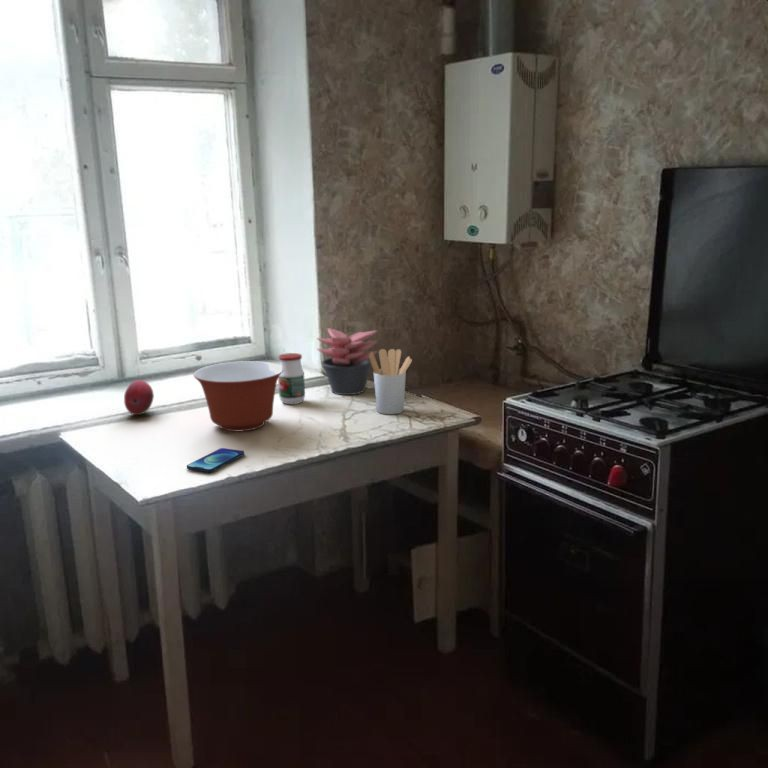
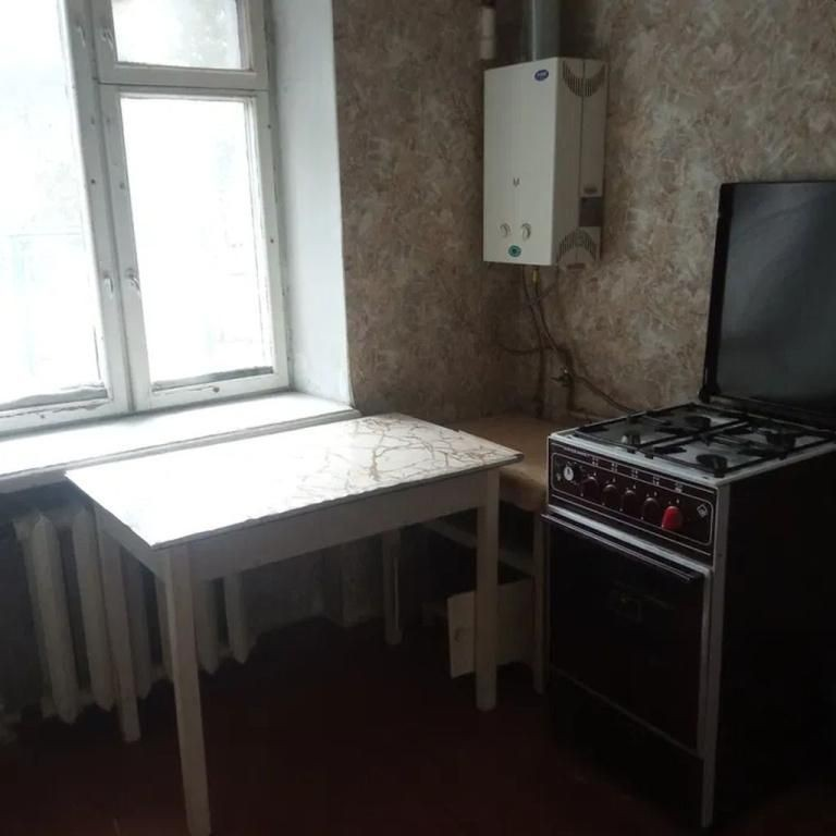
- succulent plant (347, 361)
- jar (291, 378)
- utensil holder (389, 379)
- fruit (139, 397)
- smartphone (216, 459)
- mixing bowl (240, 398)
